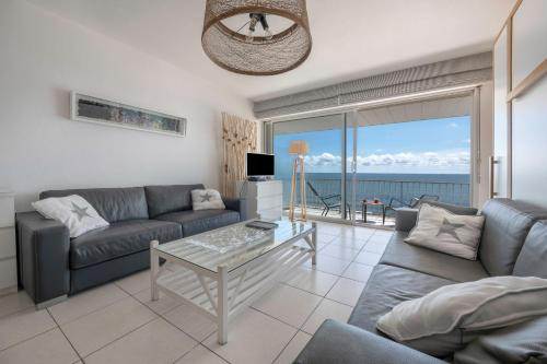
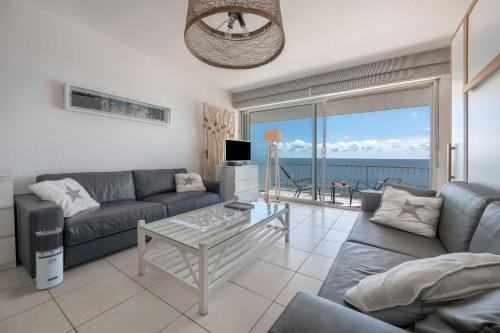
+ air purifier (49, 257)
